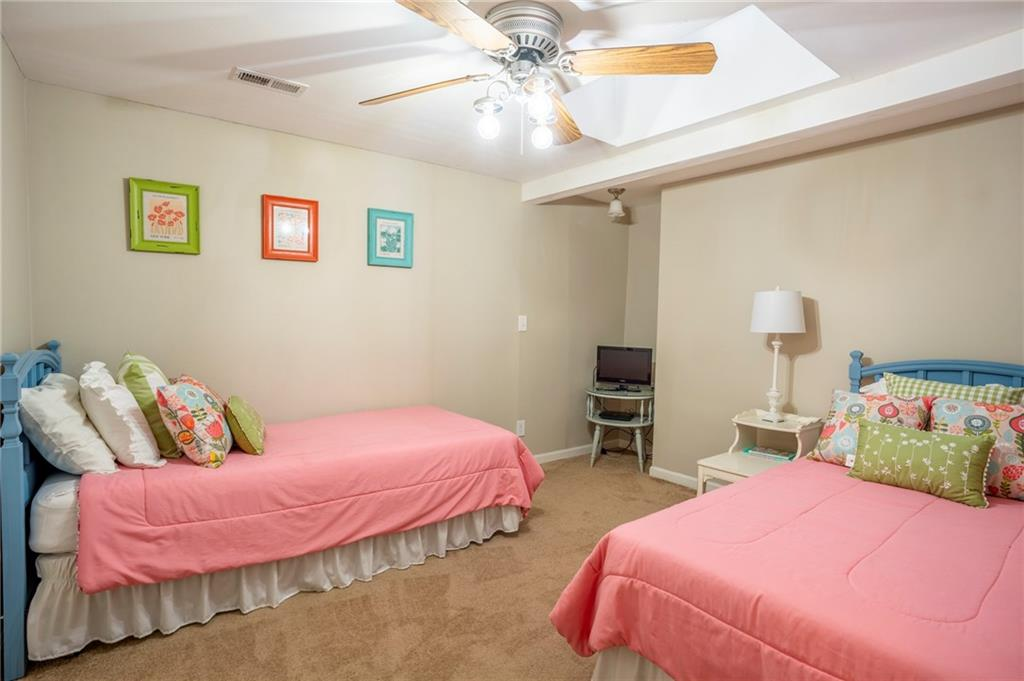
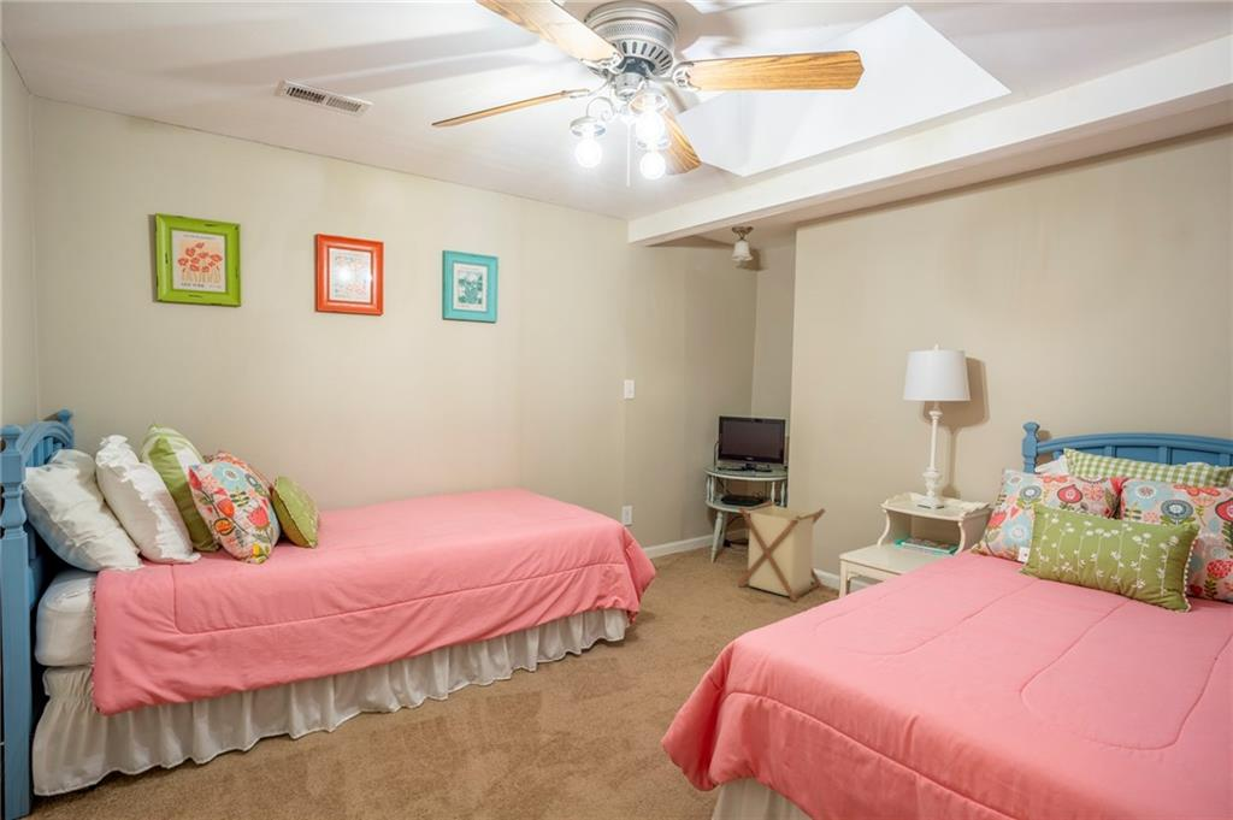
+ laundry basket (780, 547)
